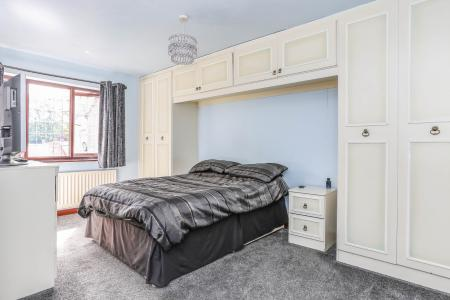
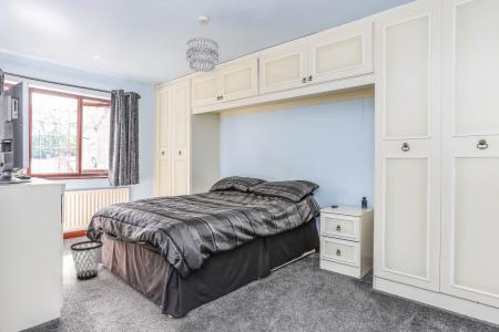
+ wastebasket (86, 260)
